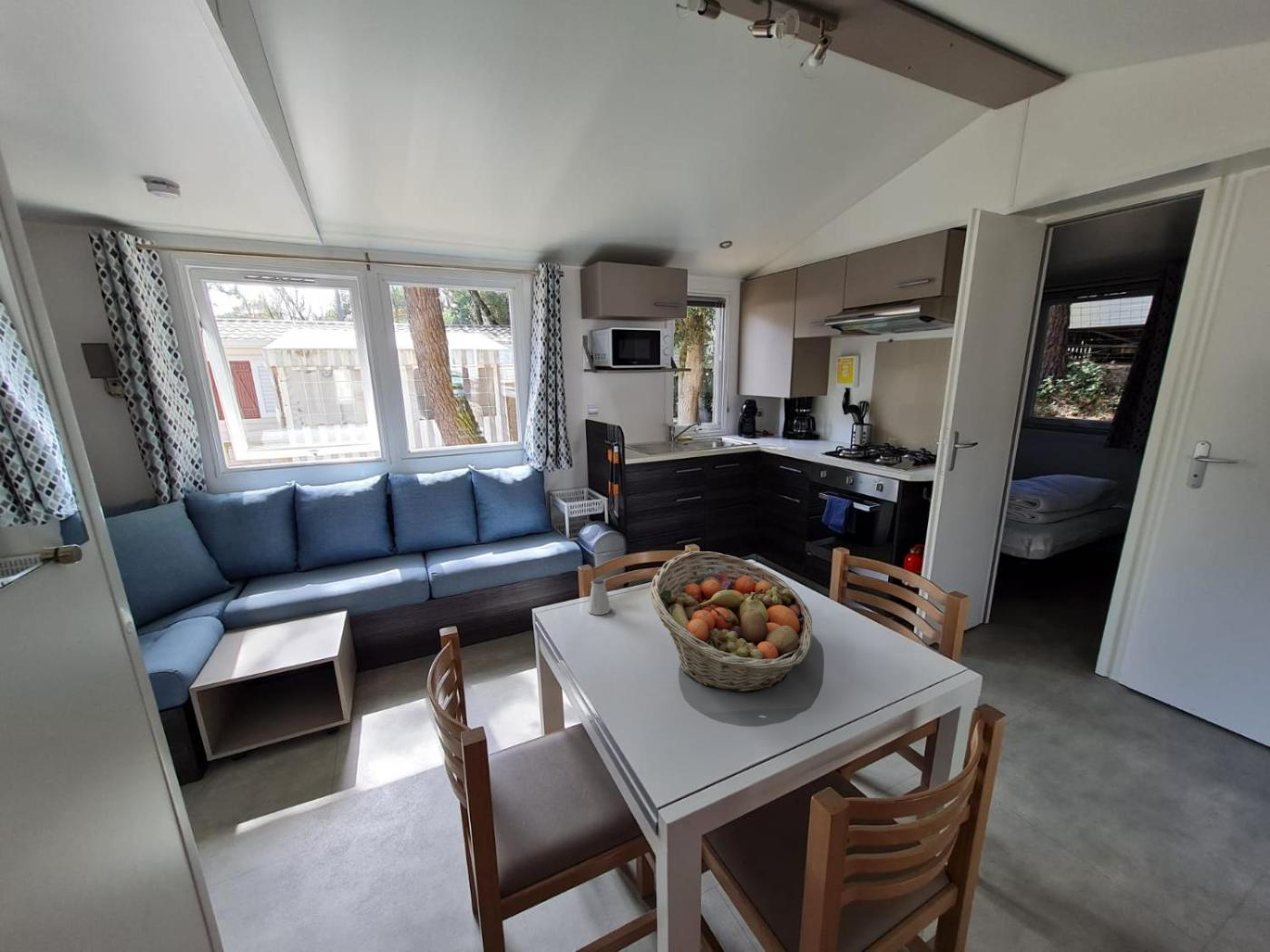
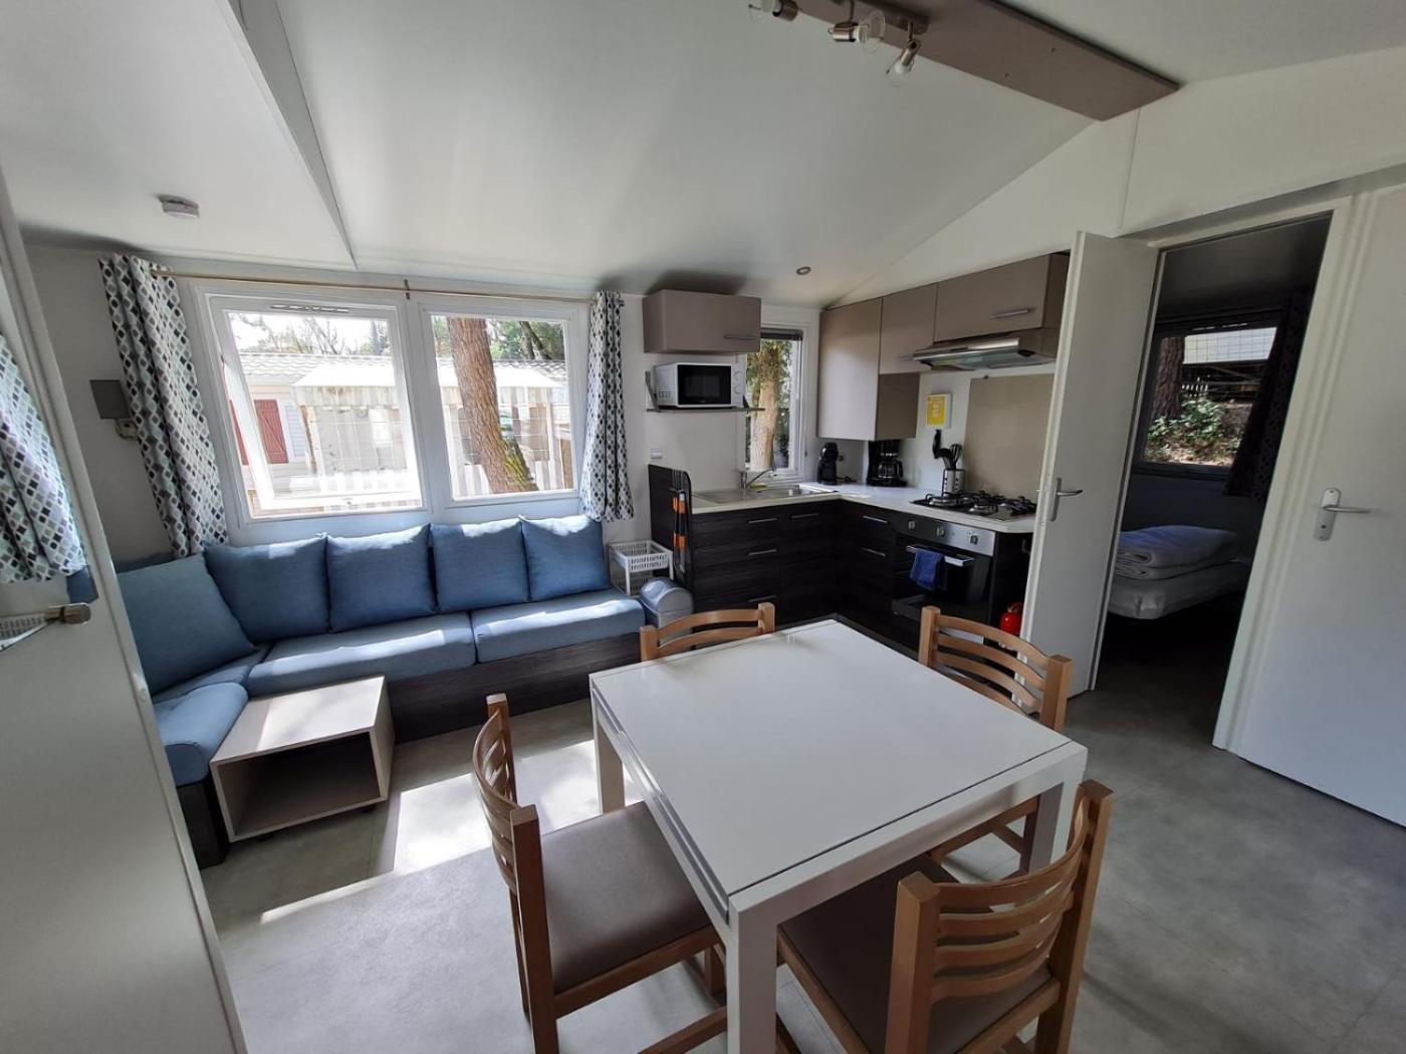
- fruit basket (731, 614)
- saltshaker (598, 594)
